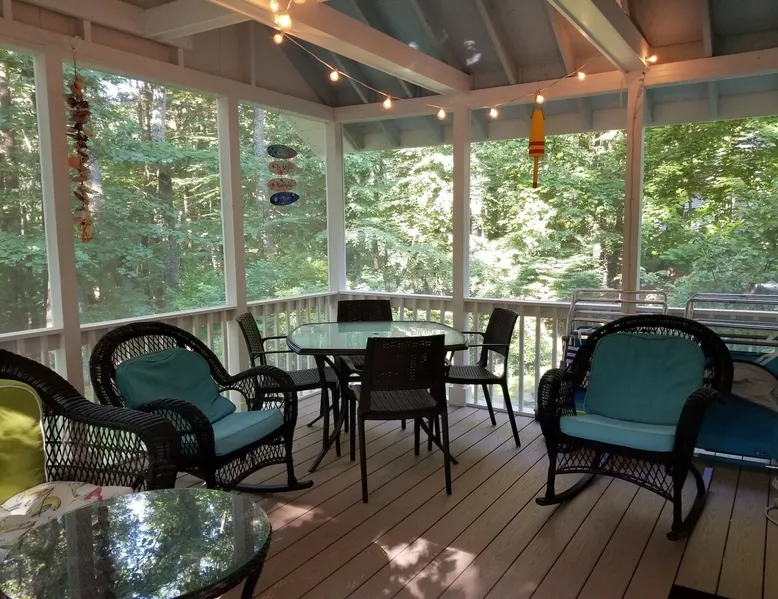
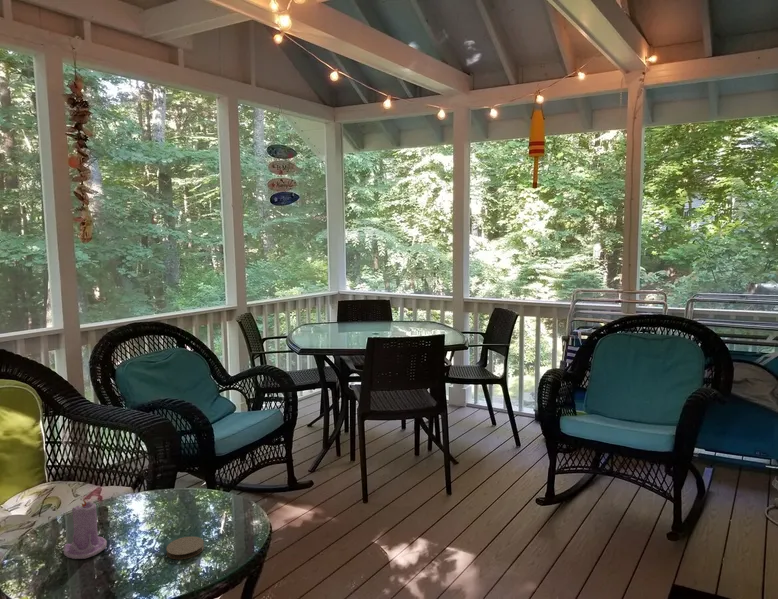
+ coaster (185, 547)
+ candle (84, 523)
